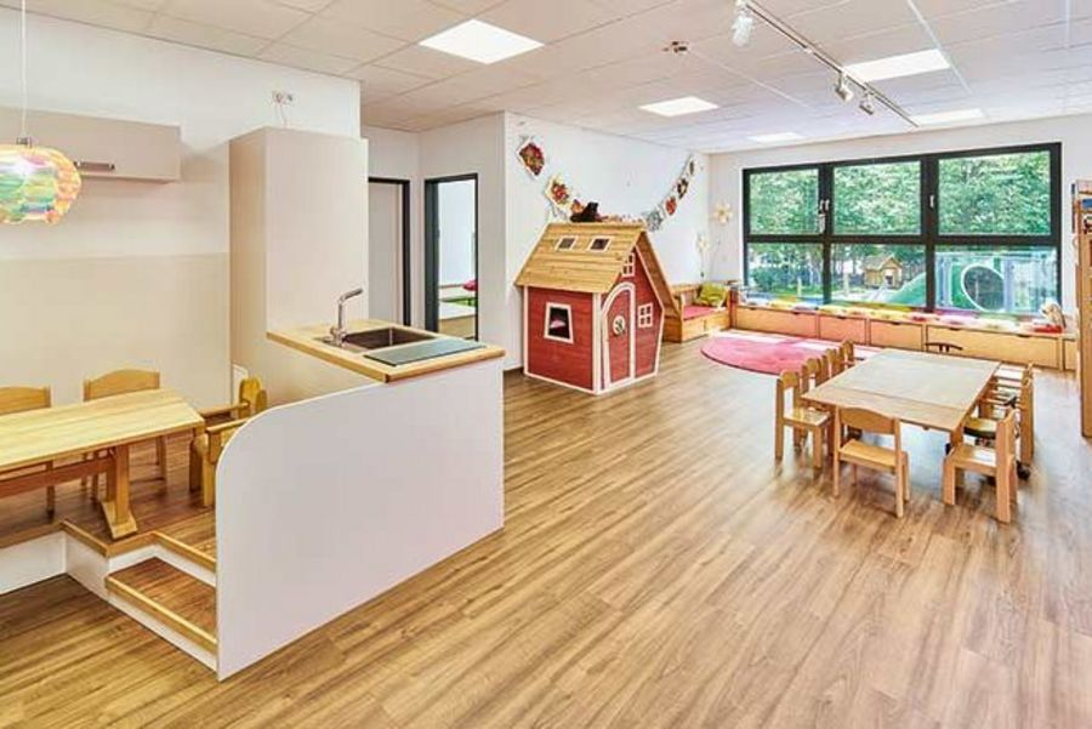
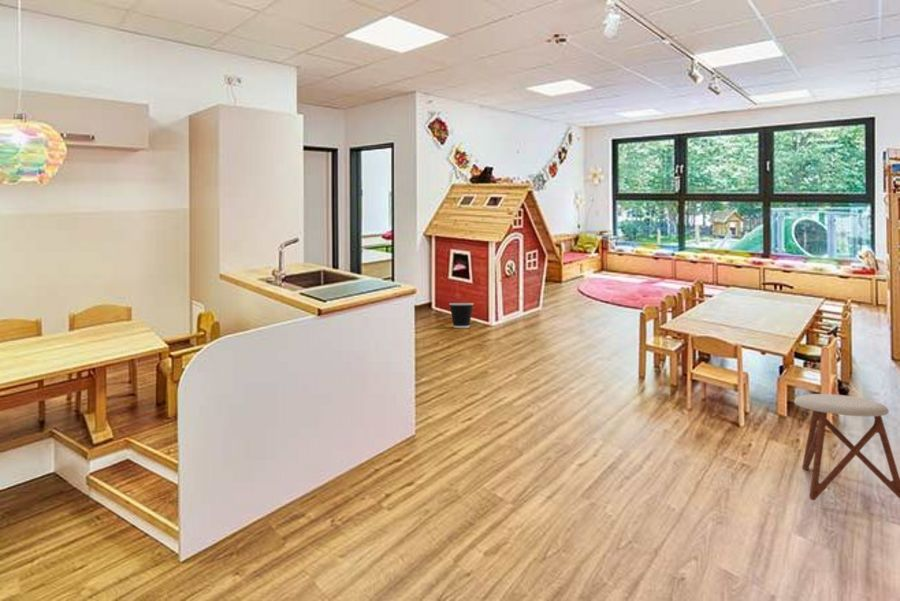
+ stool (838, 437)
+ wastebasket (461, 315)
